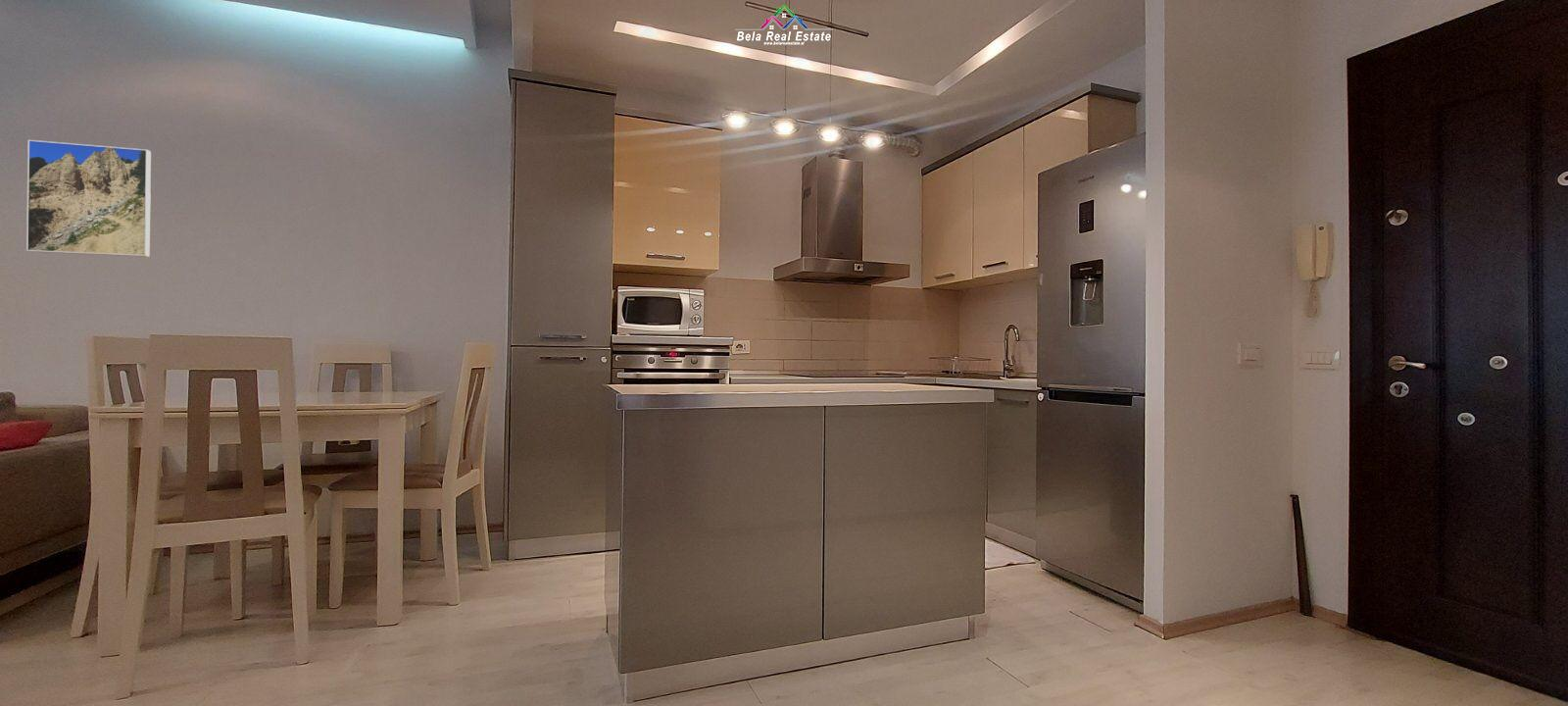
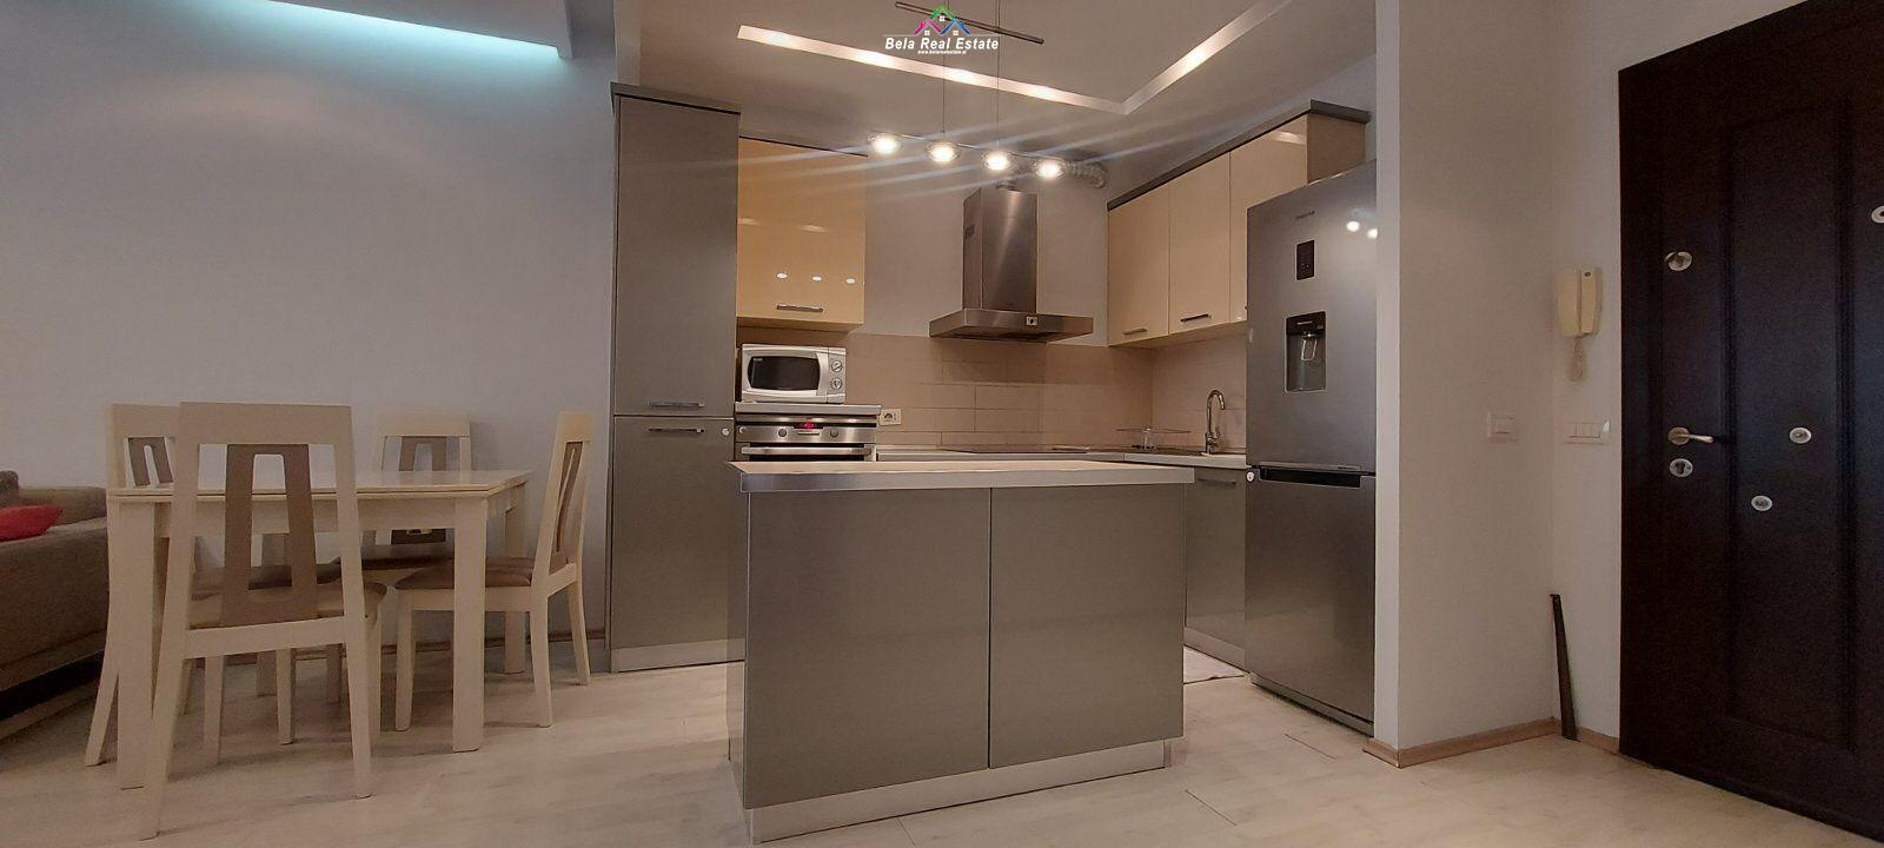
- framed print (90, 199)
